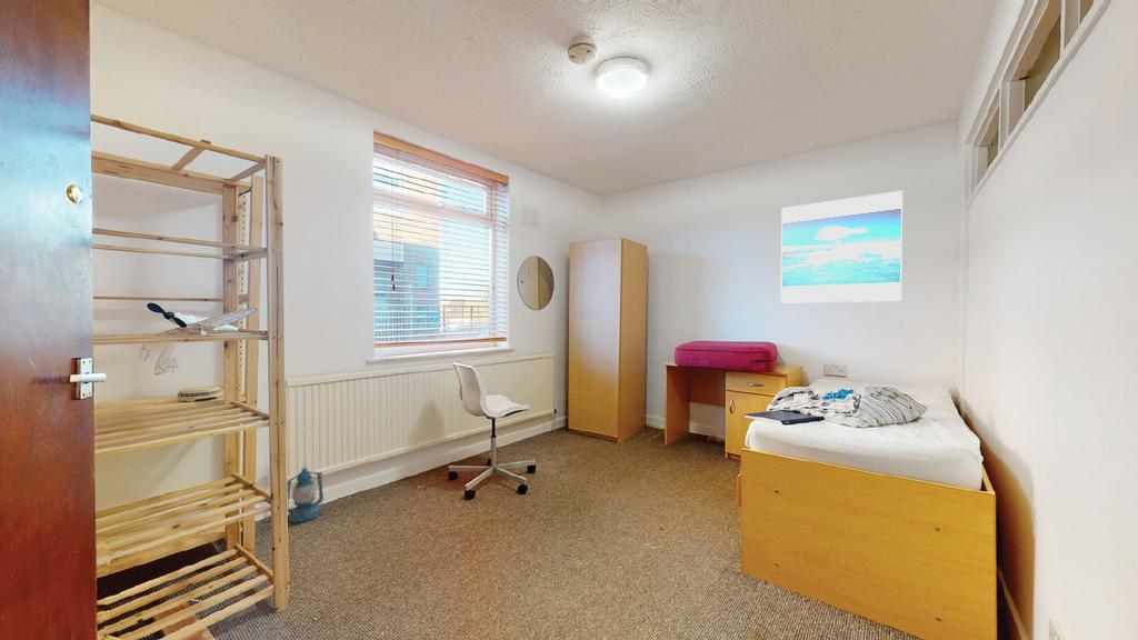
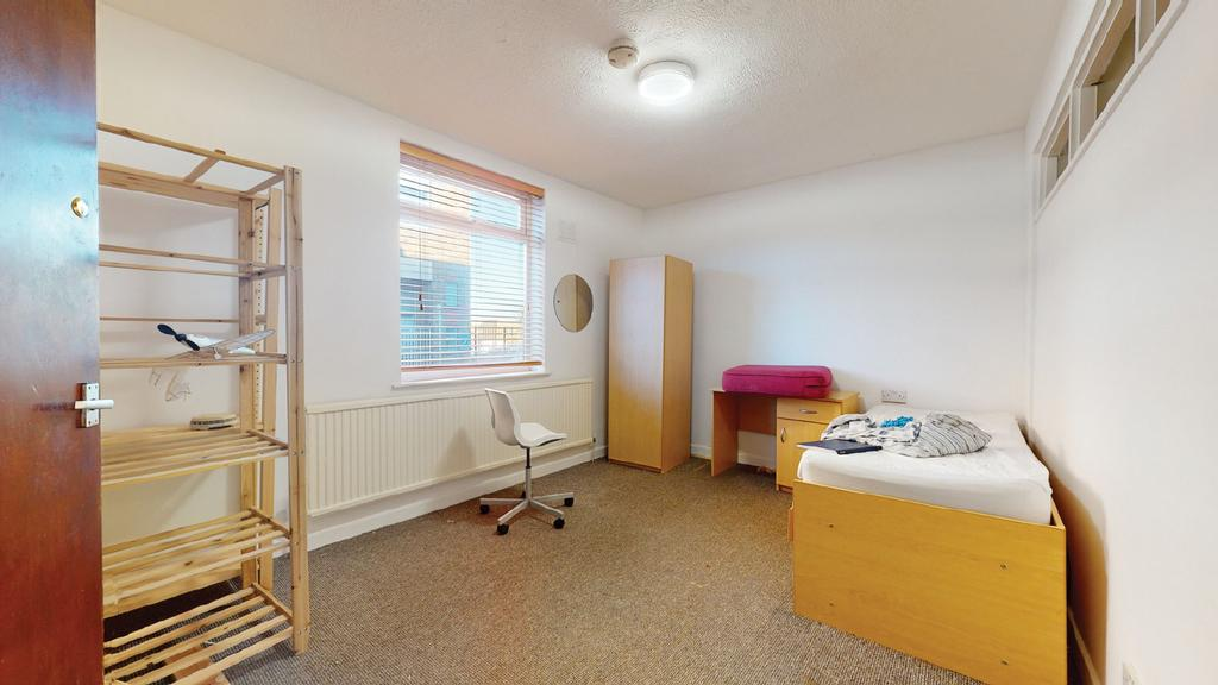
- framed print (837, 251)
- lantern (305, 490)
